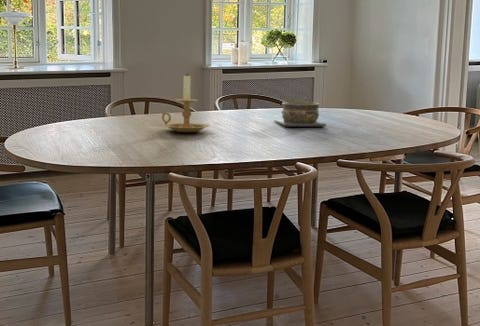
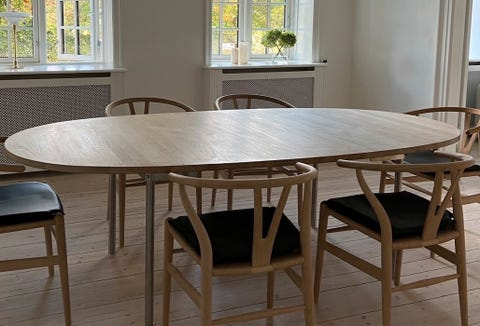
- bowl (299, 113)
- candle holder (186, 102)
